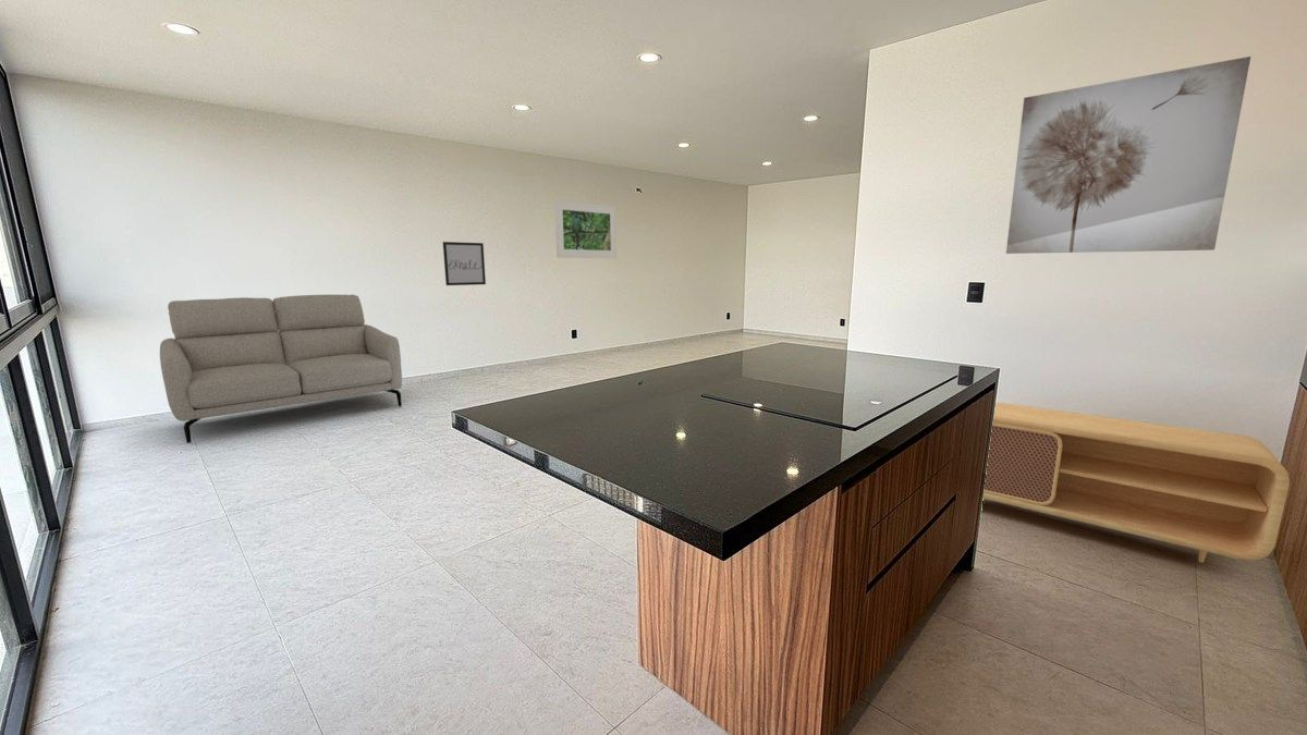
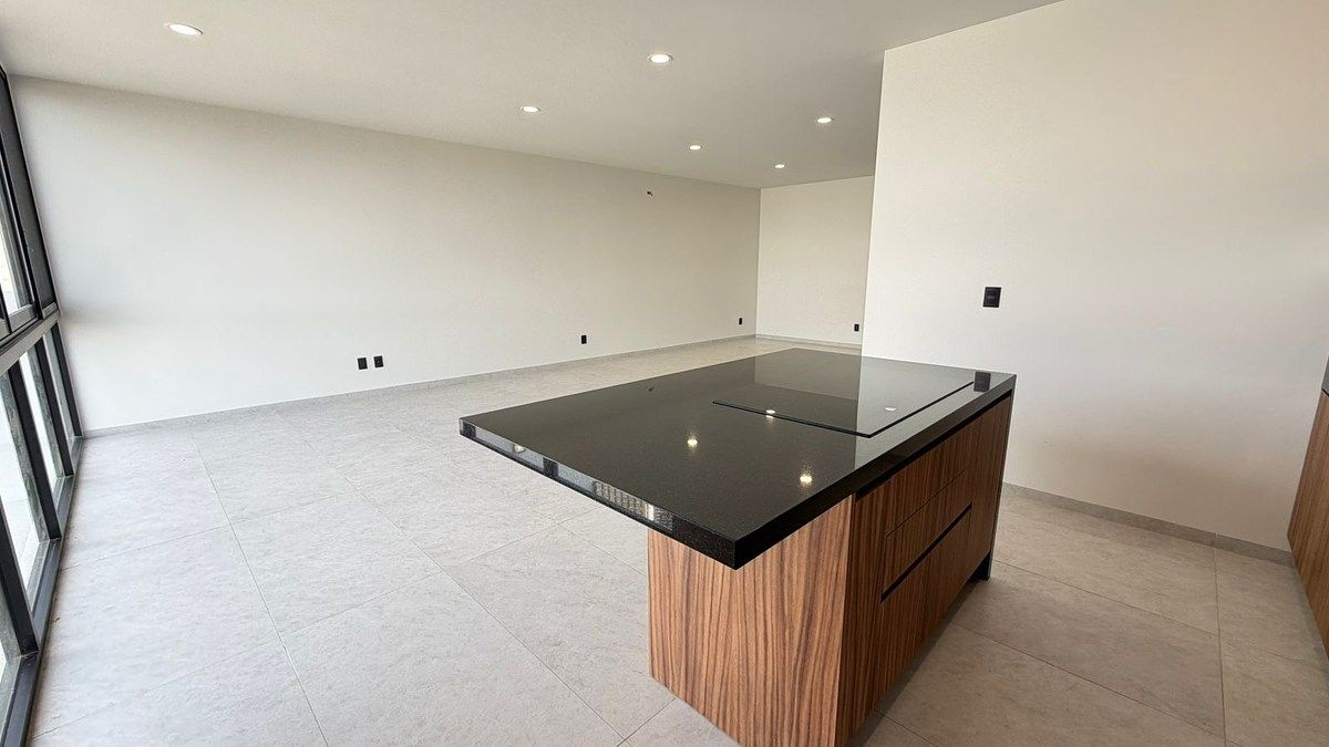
- wall art (1112, 168)
- tv stand (1059, 469)
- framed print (587, 231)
- sofa (288, 356)
- wall art (464, 264)
